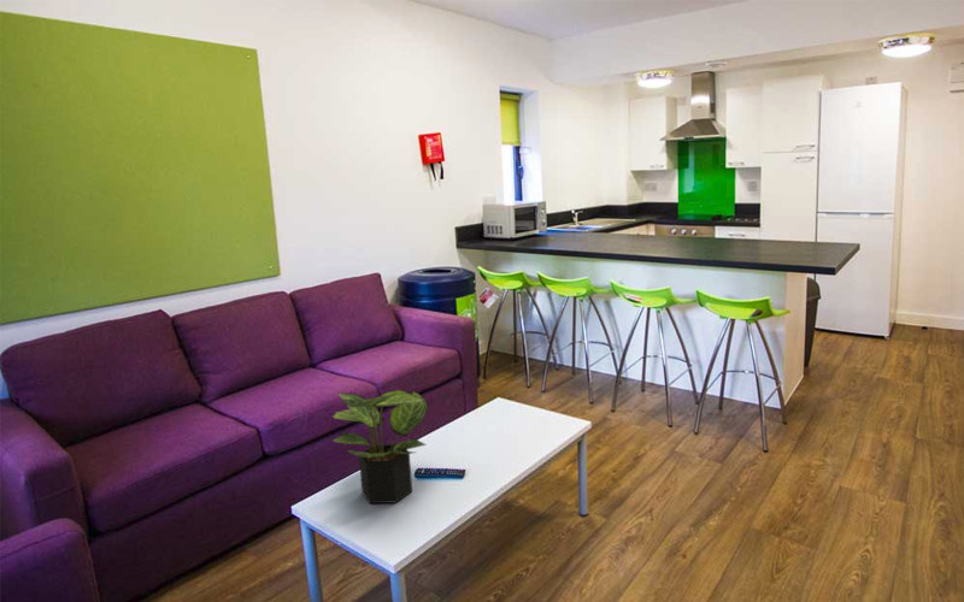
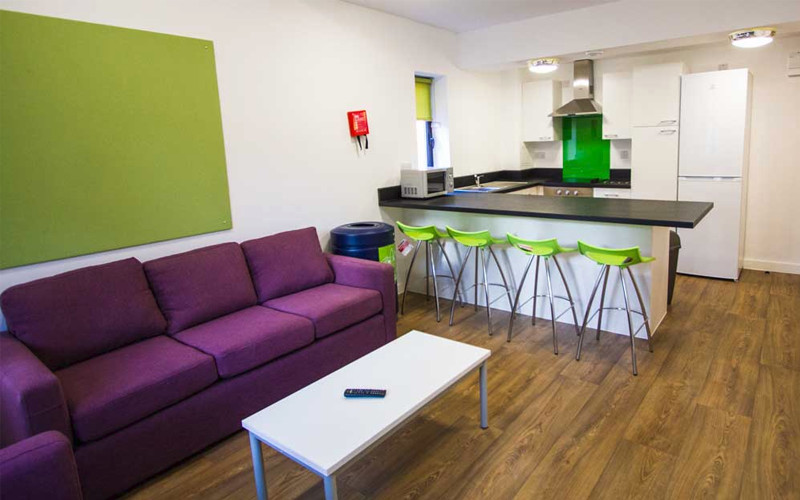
- potted plant (374, 438)
